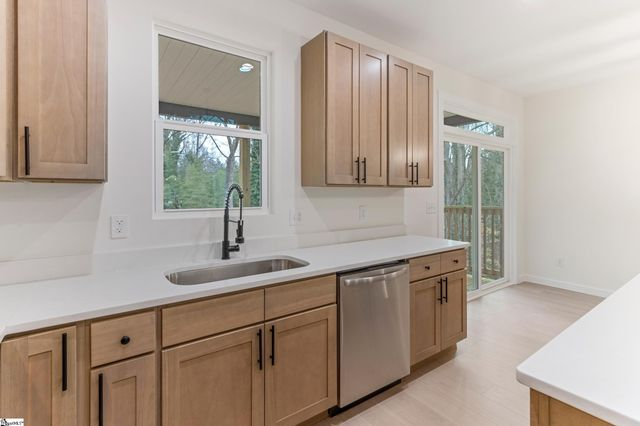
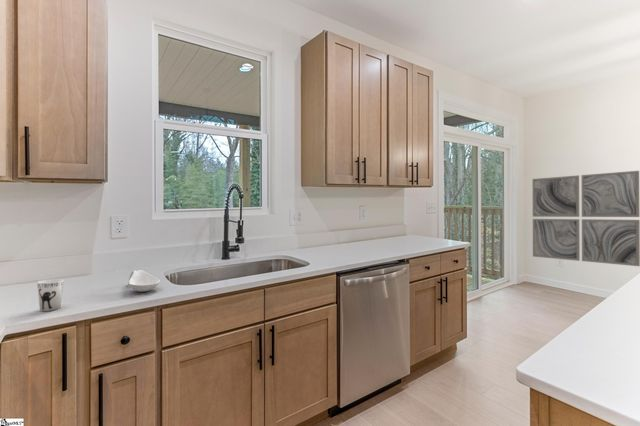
+ wall art (582, 219)
+ cup (50, 294)
+ spoon rest (140, 279)
